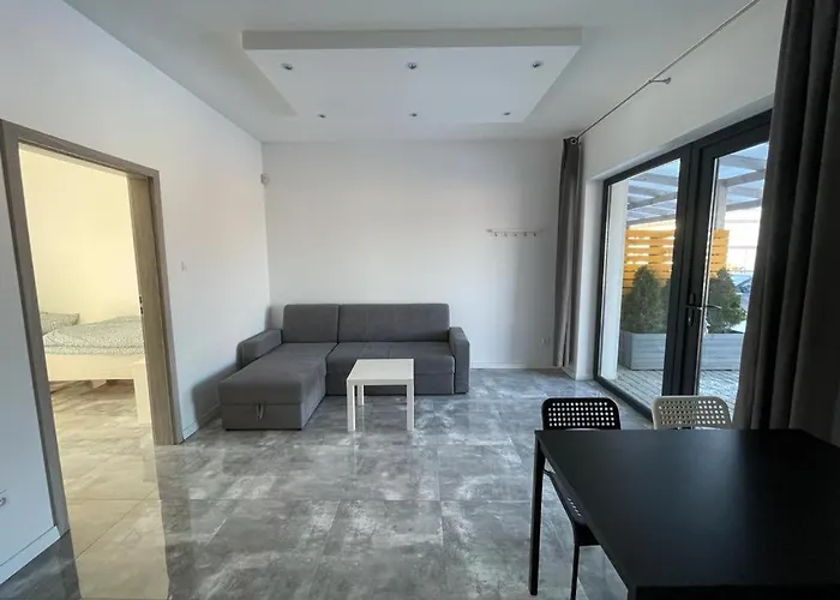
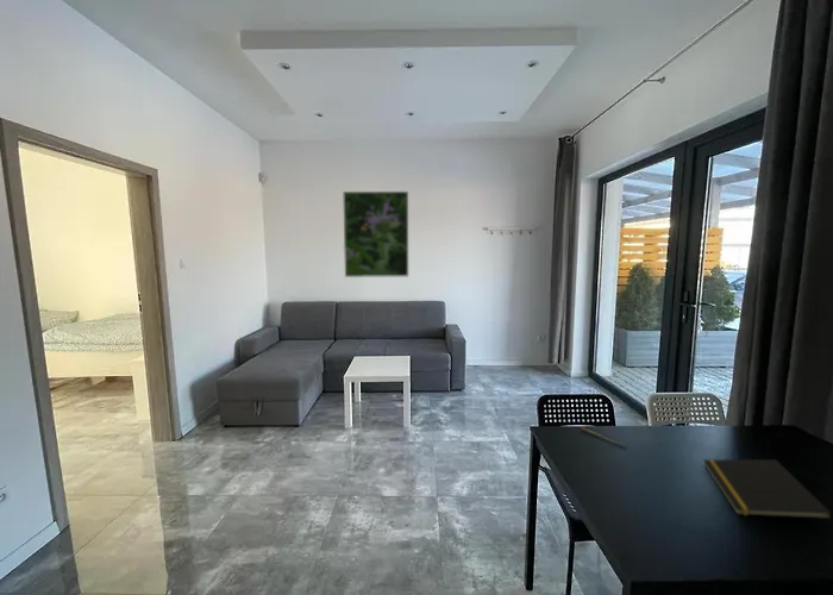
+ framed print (376, 234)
+ pen (602, 436)
+ notepad (758, 484)
